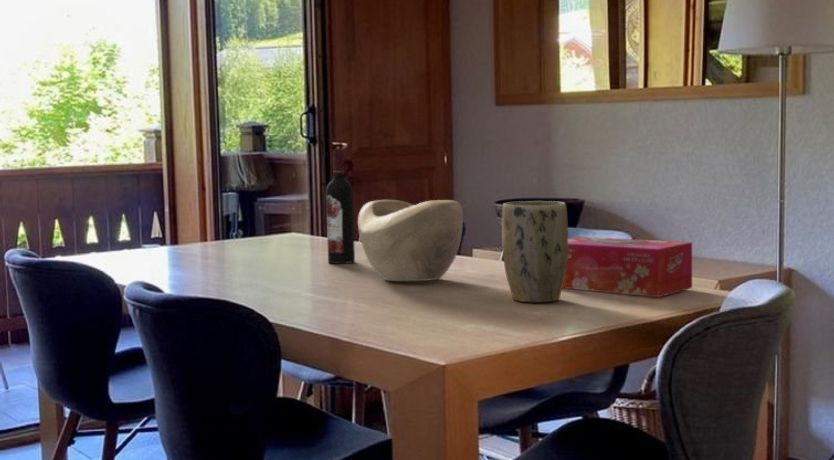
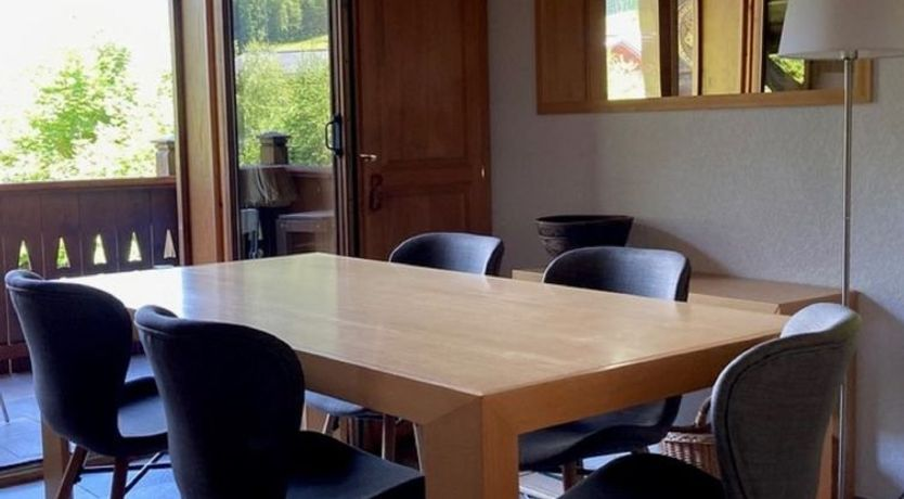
- decorative bowl (410, 239)
- wine bottle (339, 206)
- tissue box (615, 264)
- plant pot (534, 251)
